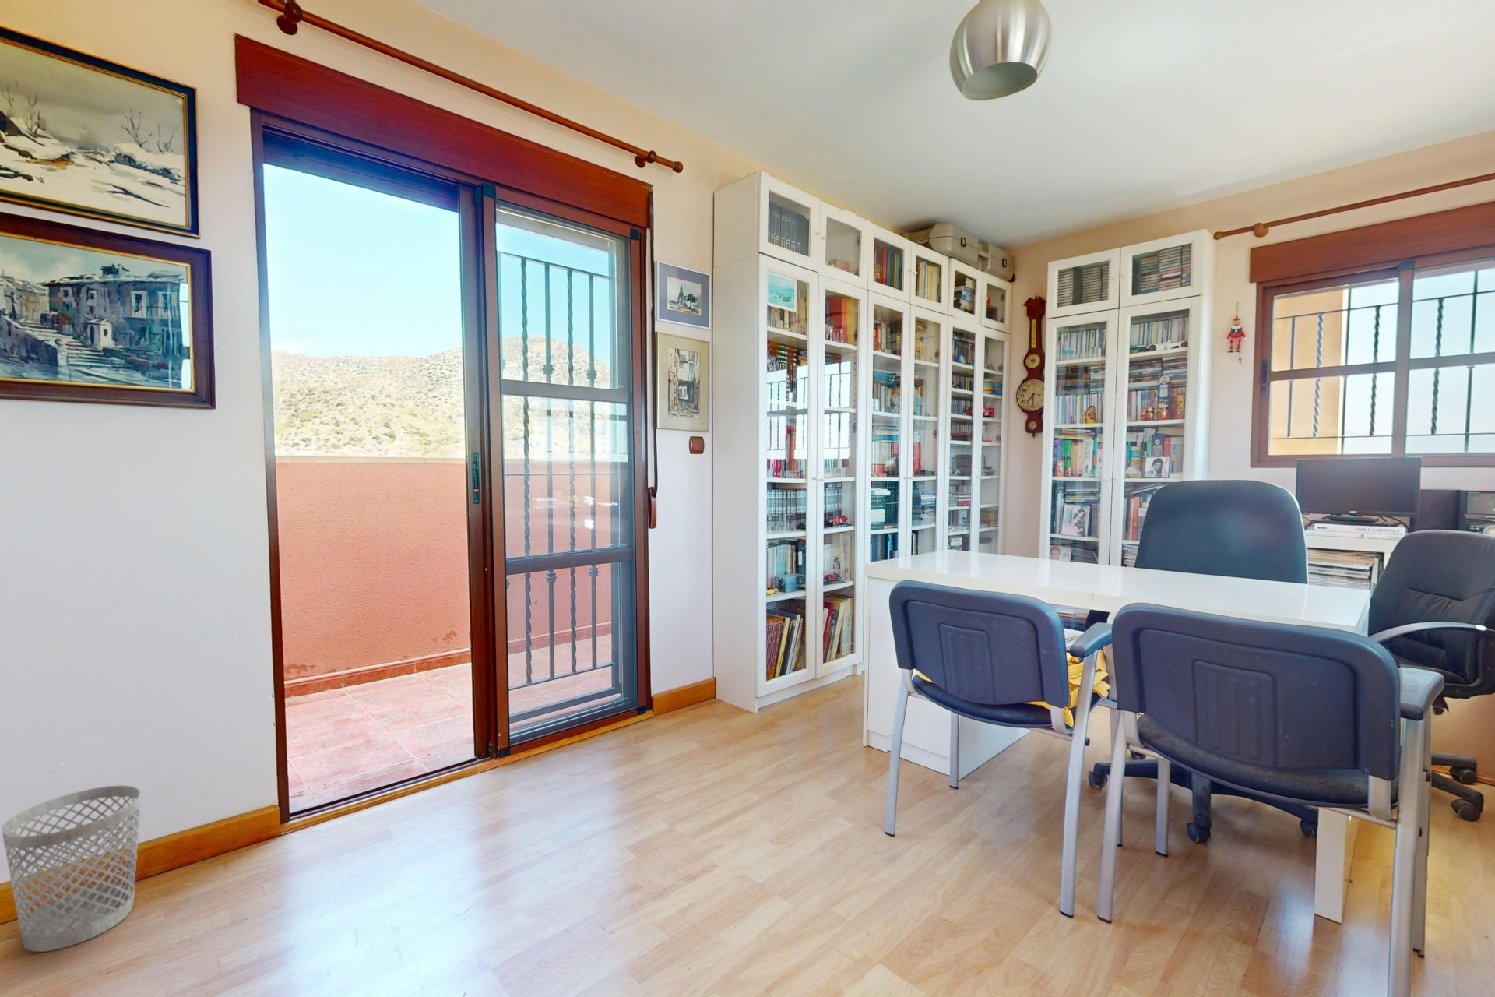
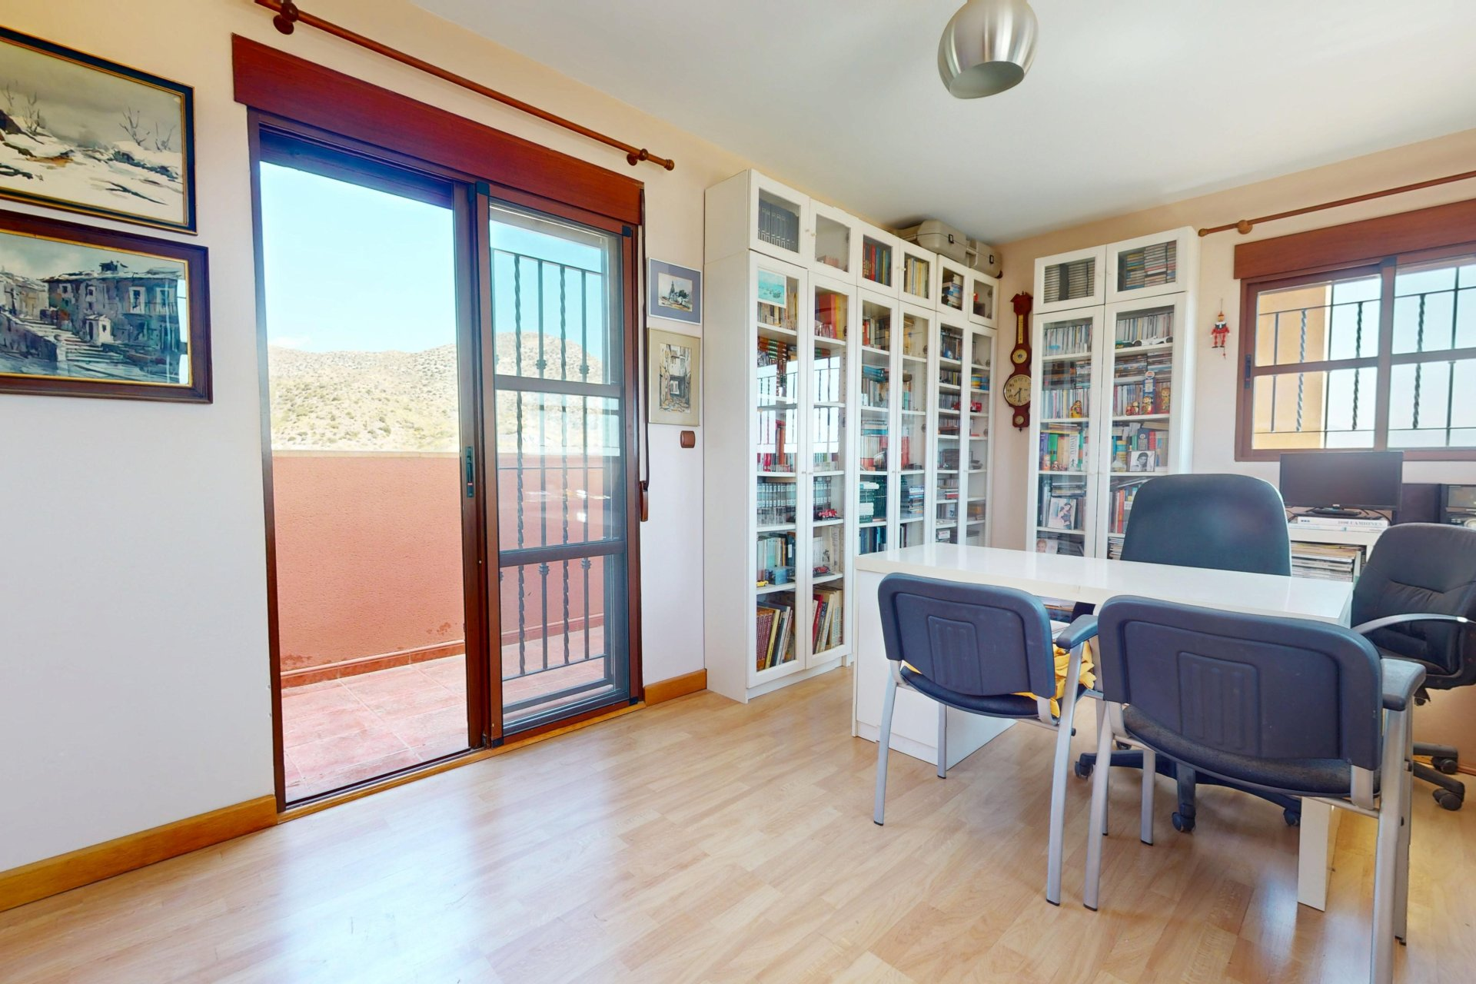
- wastebasket (77, 866)
